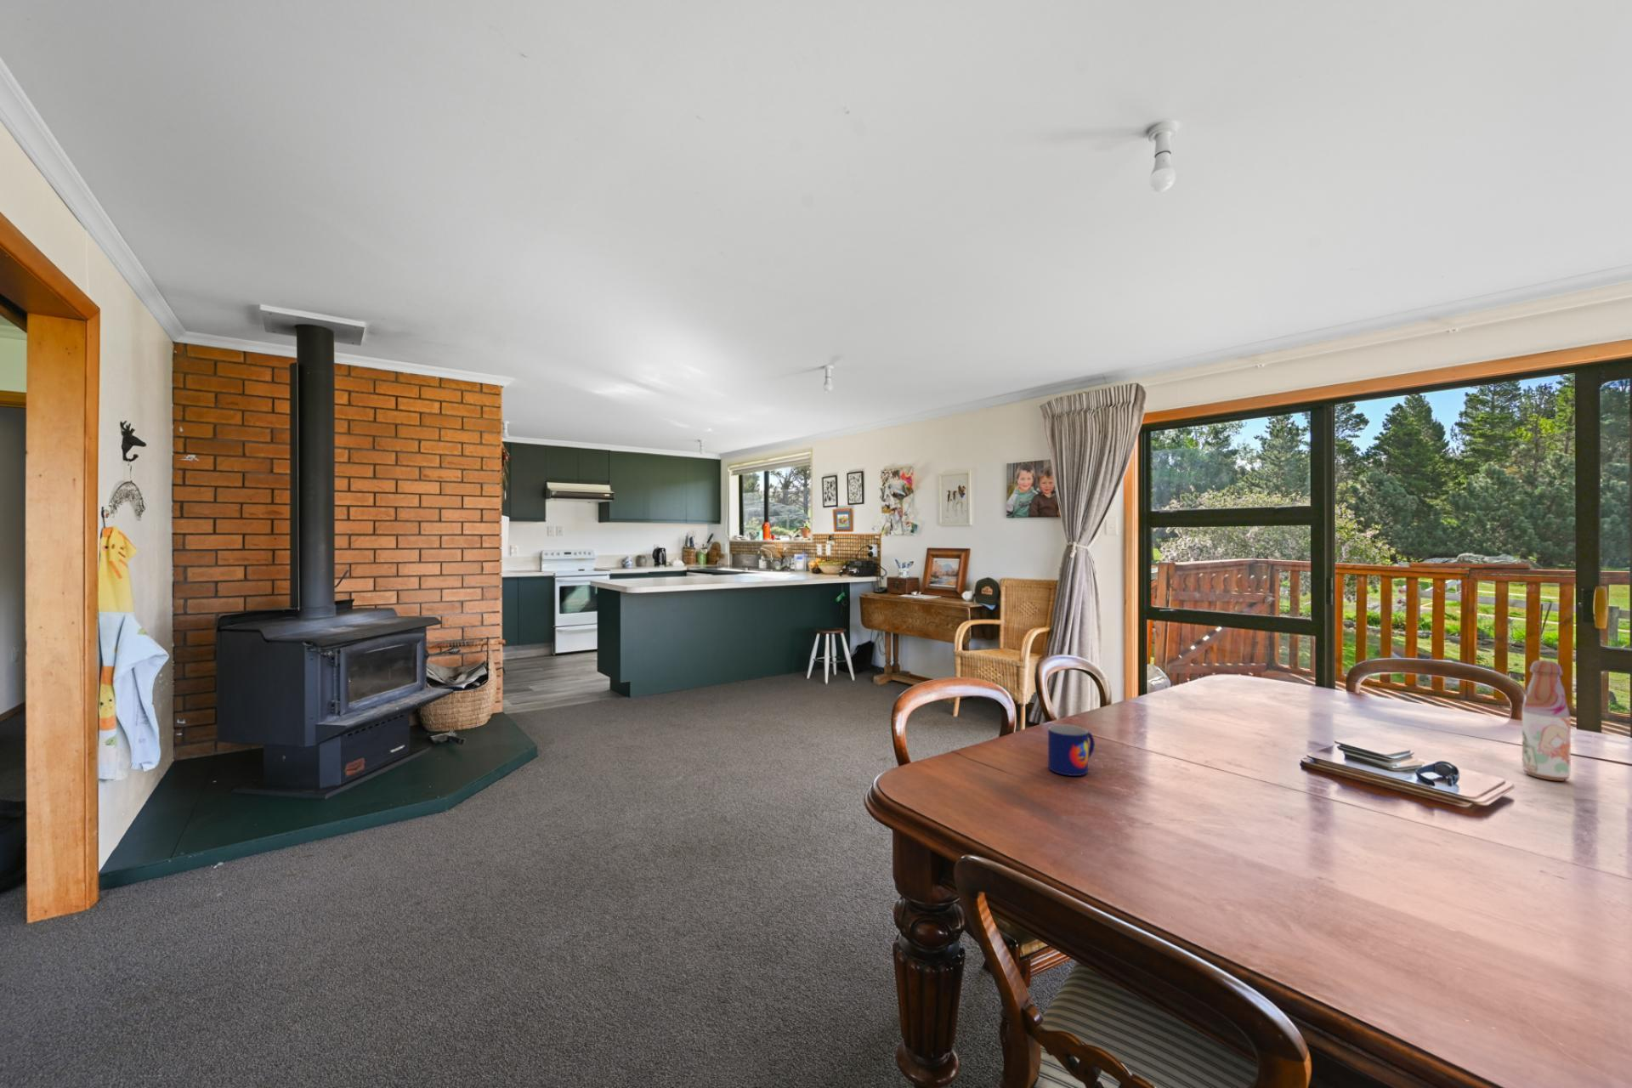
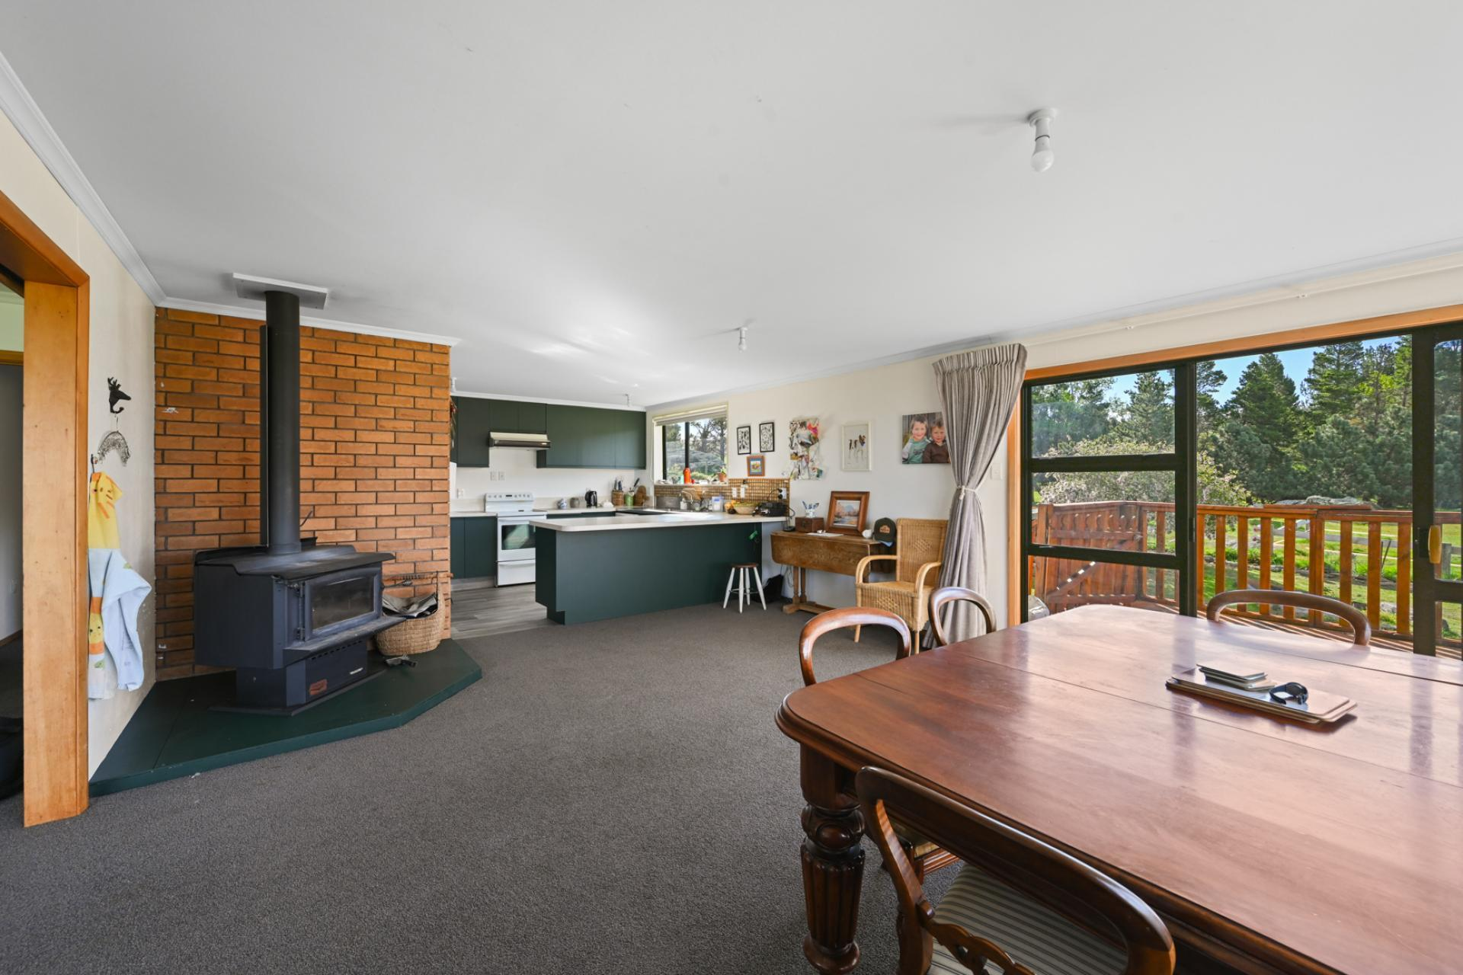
- bottle (1546, 719)
- mug (1073, 748)
